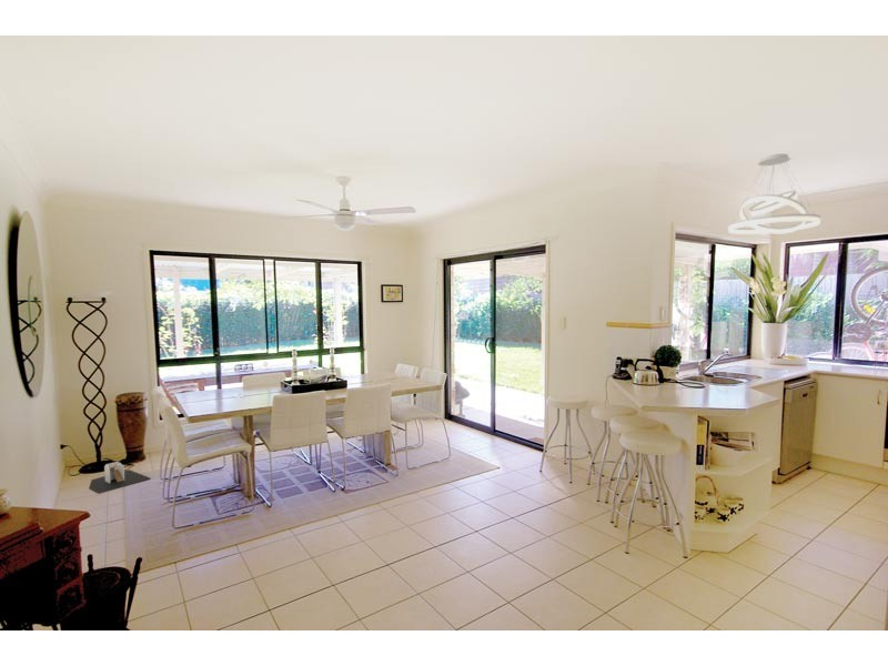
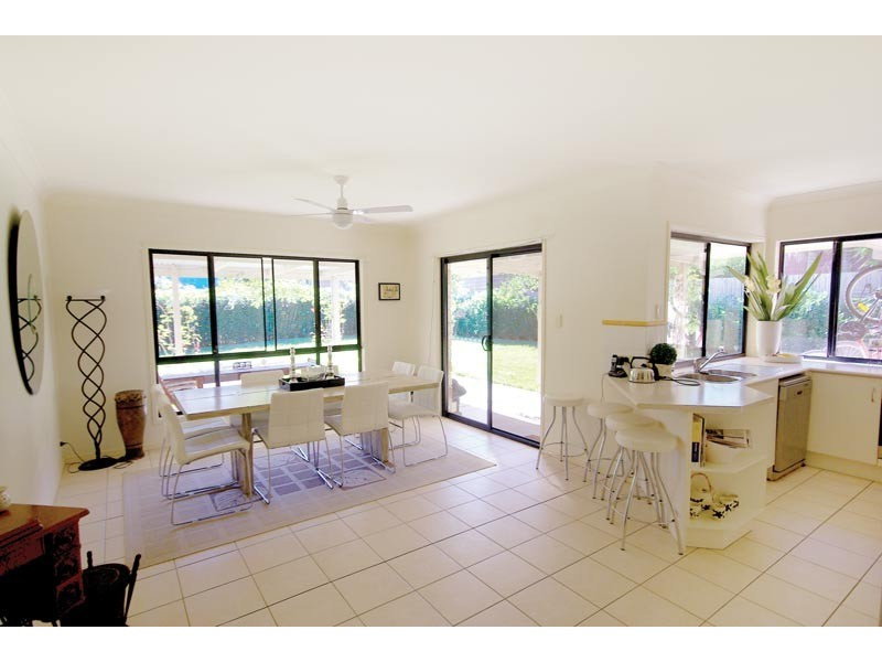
- pendant light (773, 194)
- staircase (114, 472)
